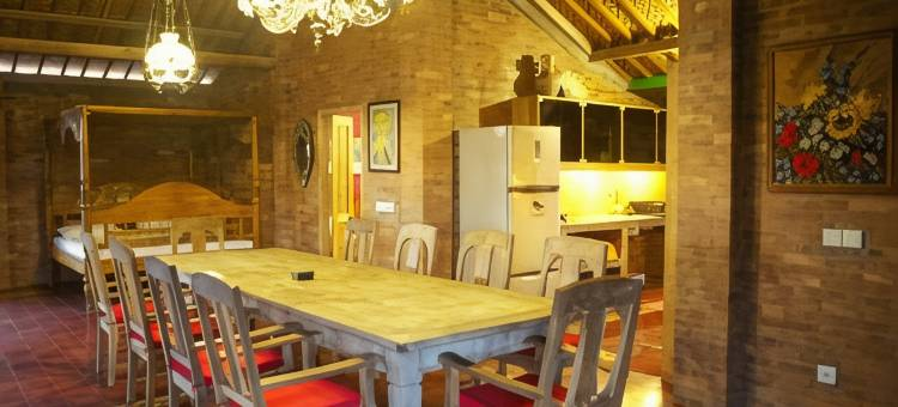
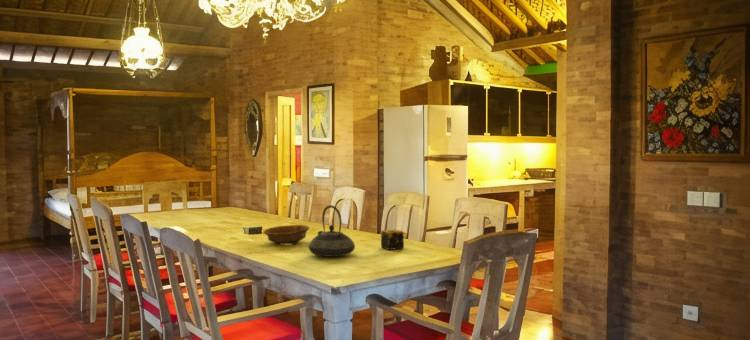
+ teapot (330, 230)
+ candle (392, 239)
+ decorative bowl (286, 235)
